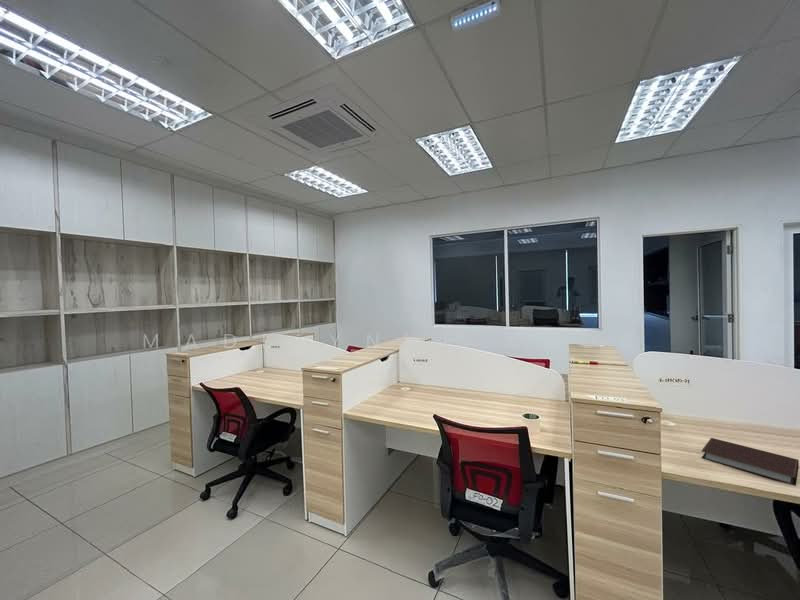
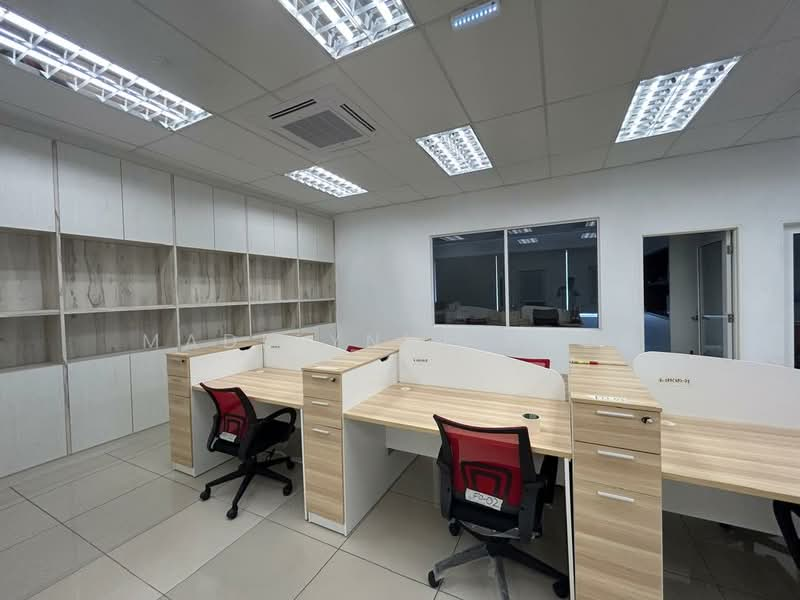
- notebook (748, 458)
